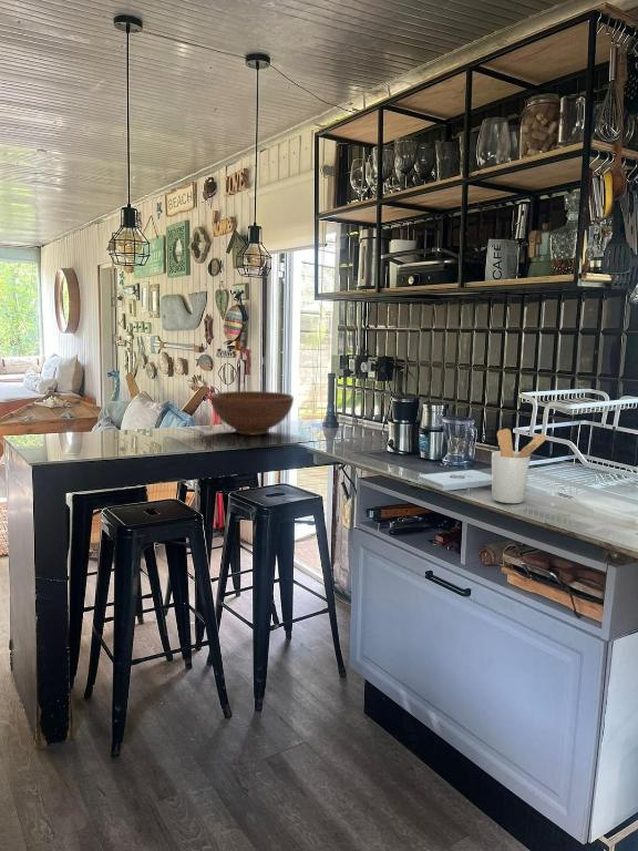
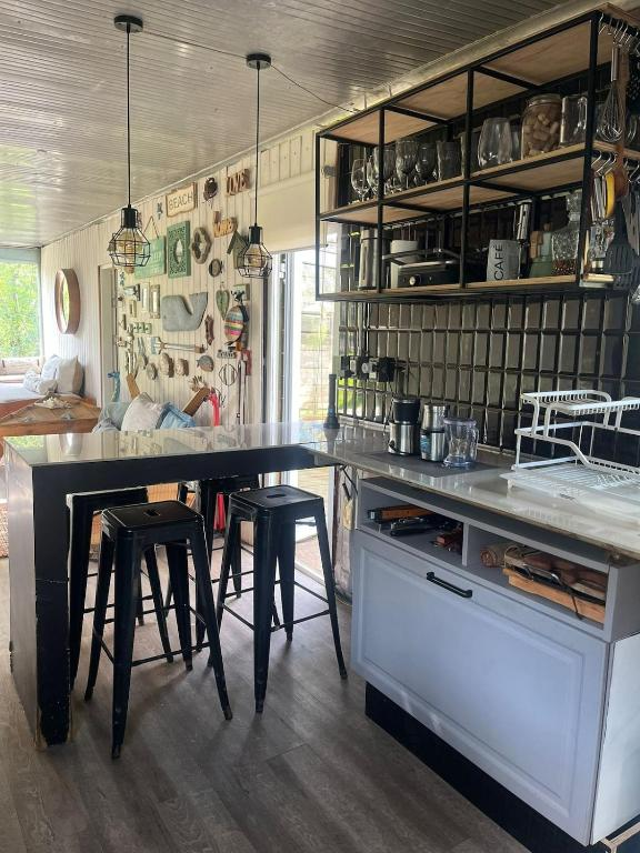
- utensil holder (518, 465)
- fruit bowl (251, 413)
- notepad (459, 479)
